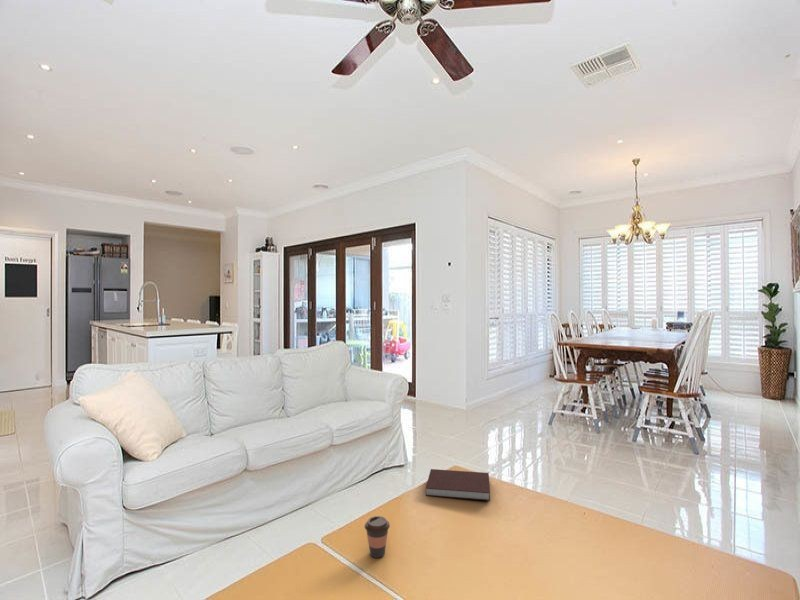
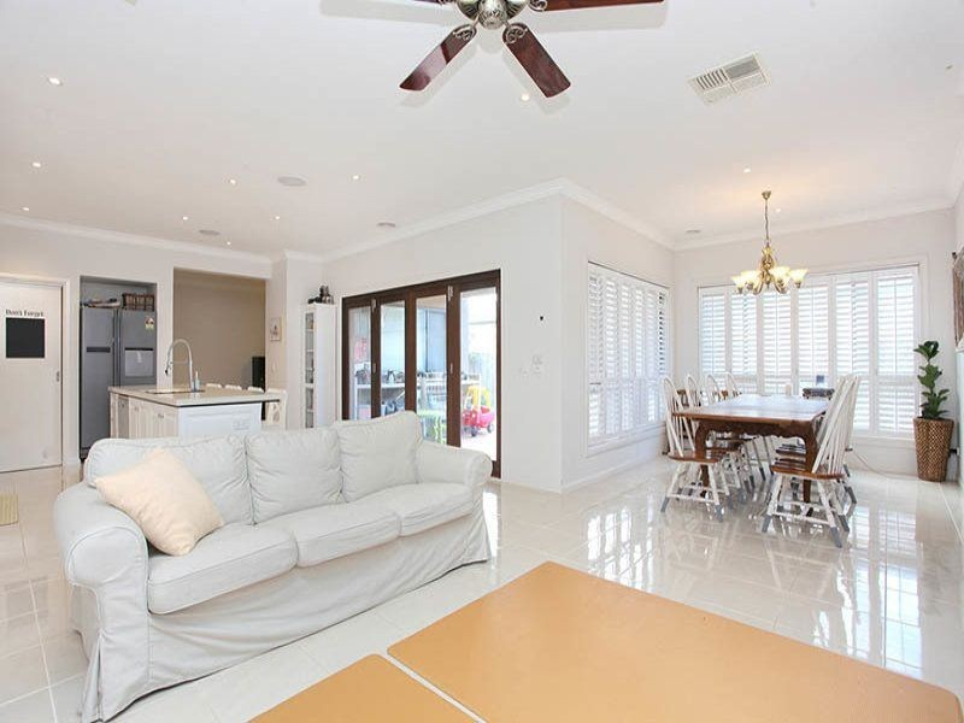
- notebook (458, 483)
- coffee cup (377, 537)
